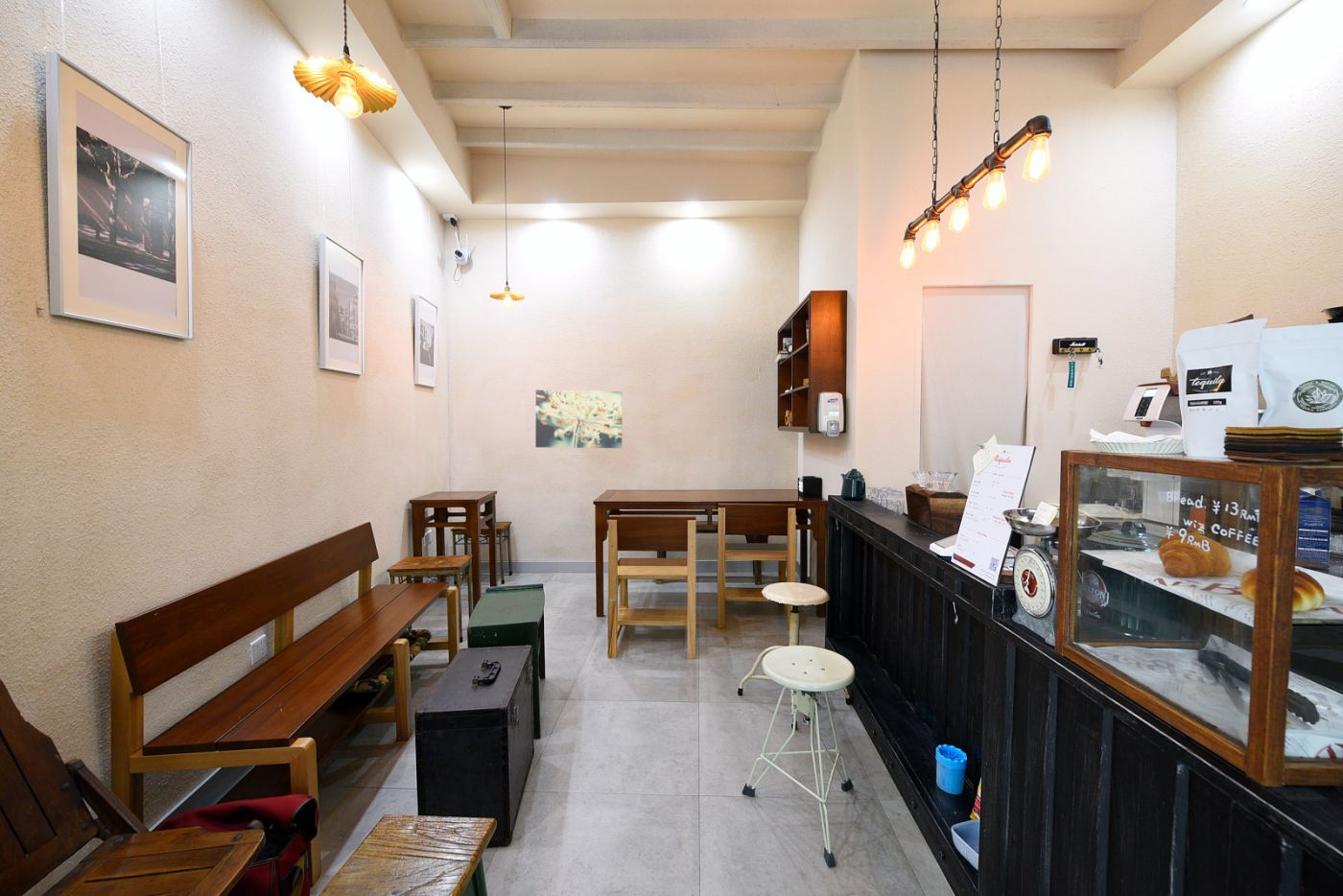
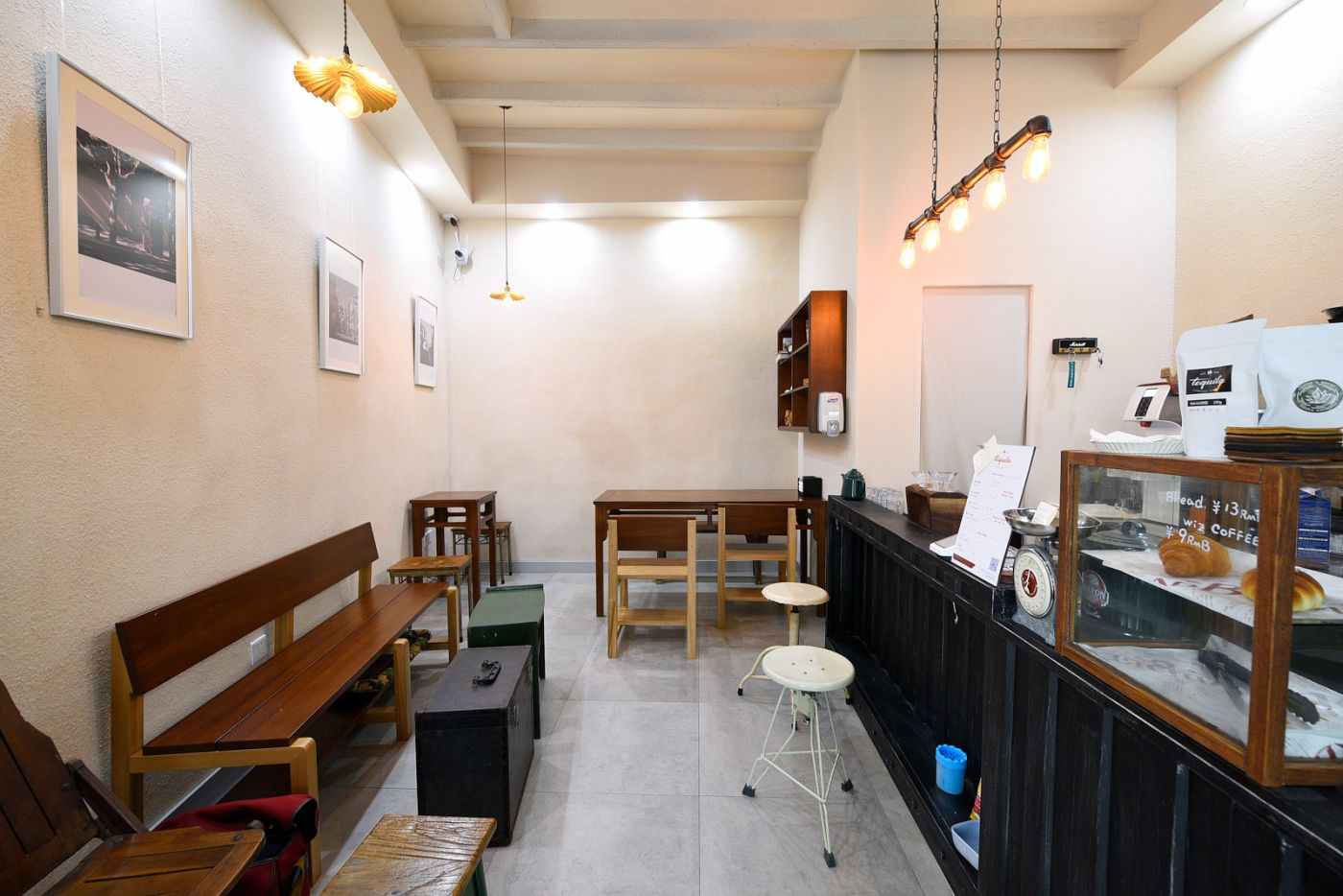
- wall art (578, 419)
